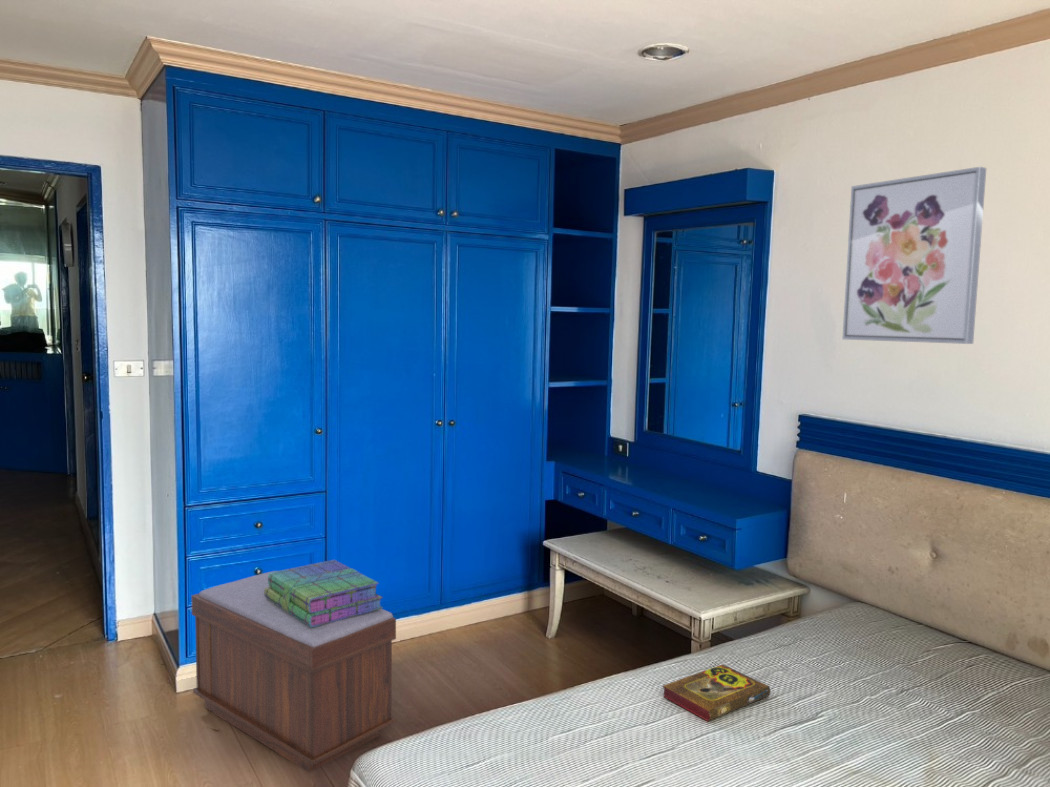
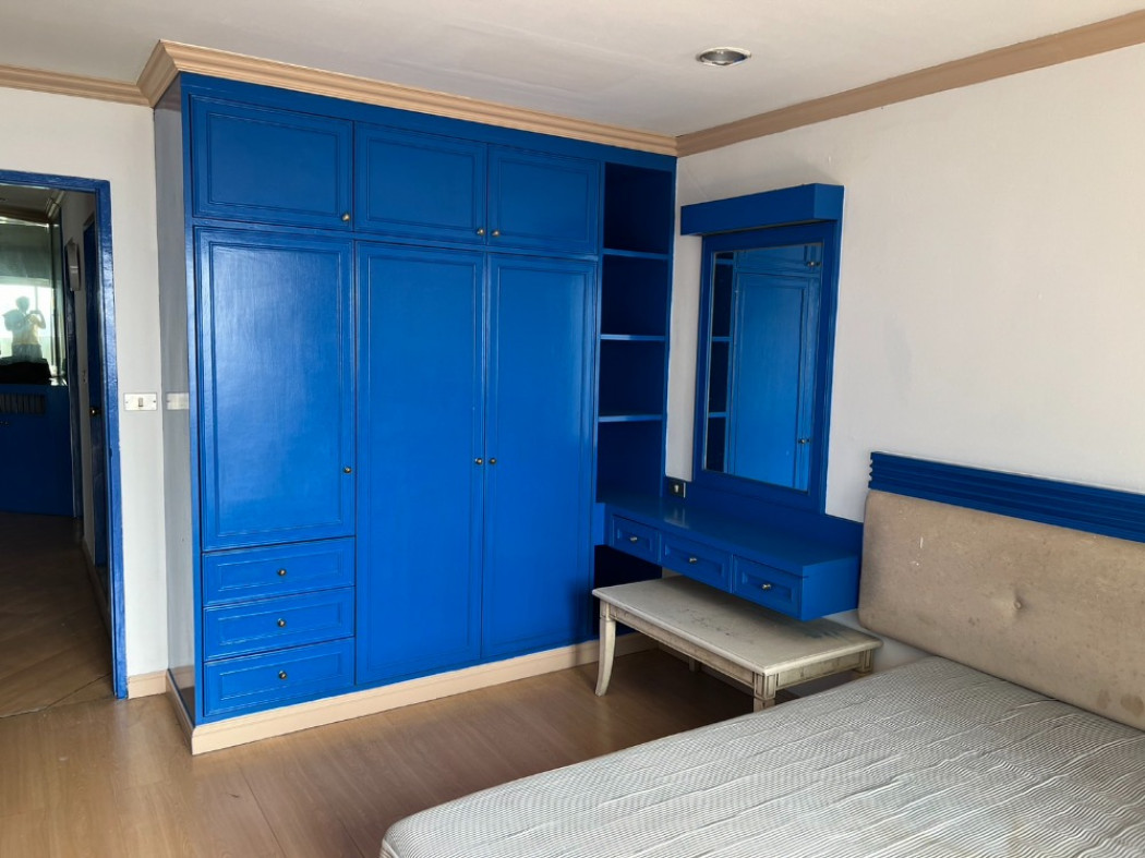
- book (716, 691)
- bench (292, 659)
- wall art (908, 260)
- stack of books (322, 590)
